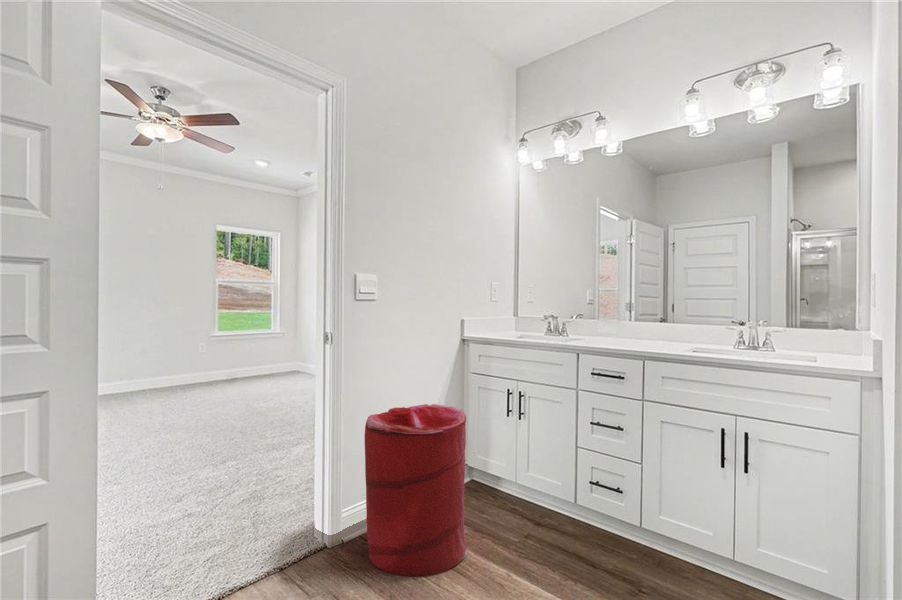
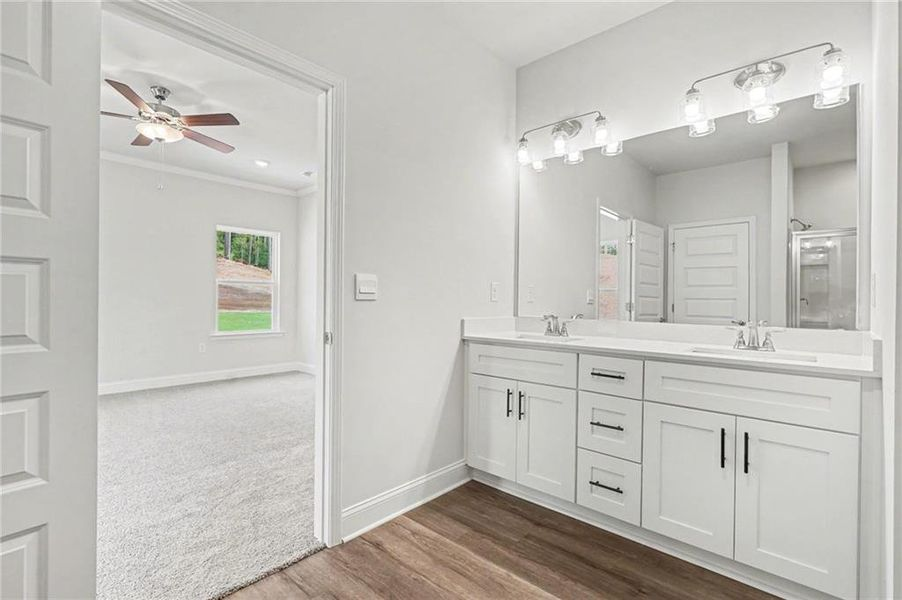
- laundry hamper (415, 478)
